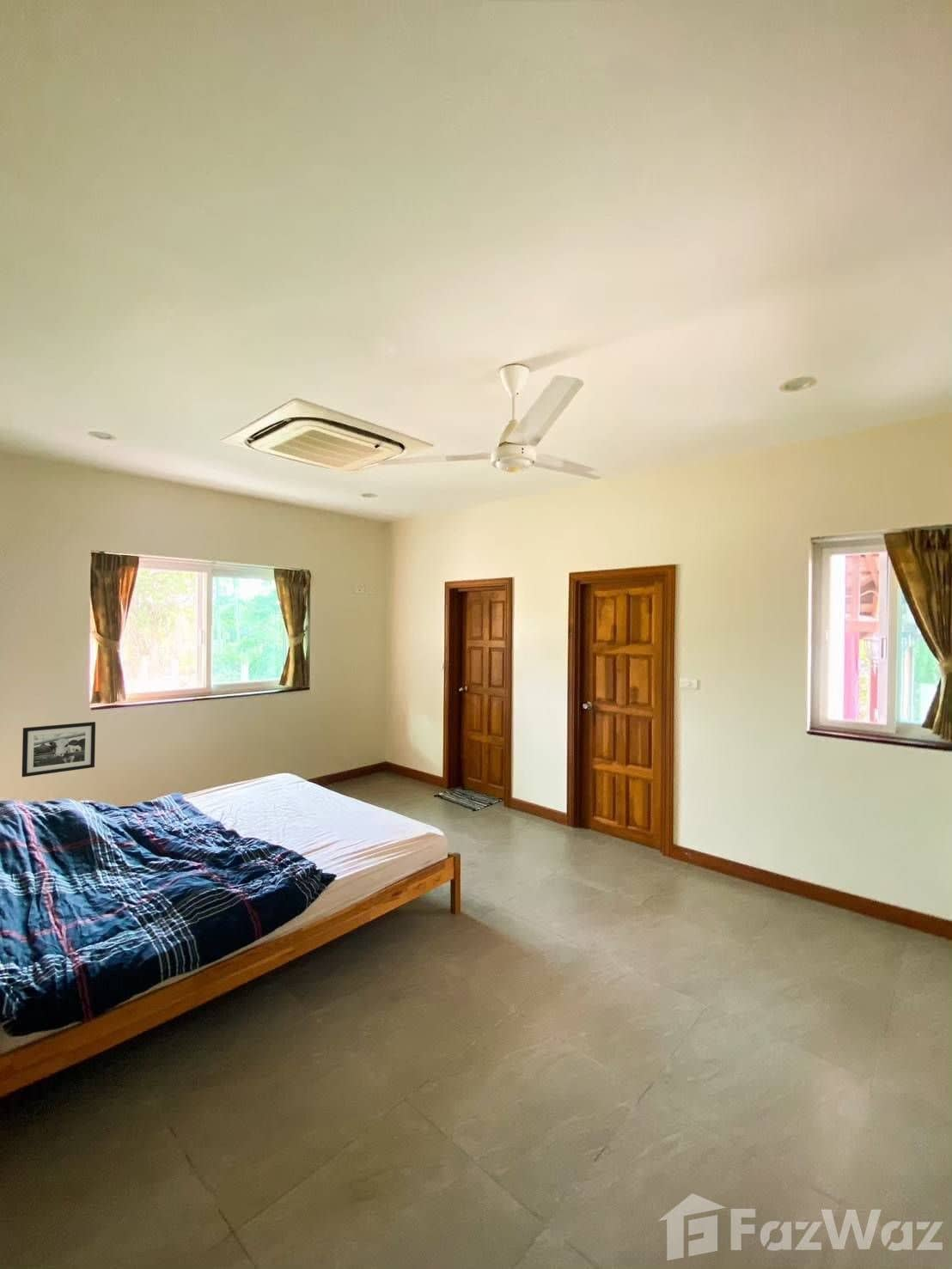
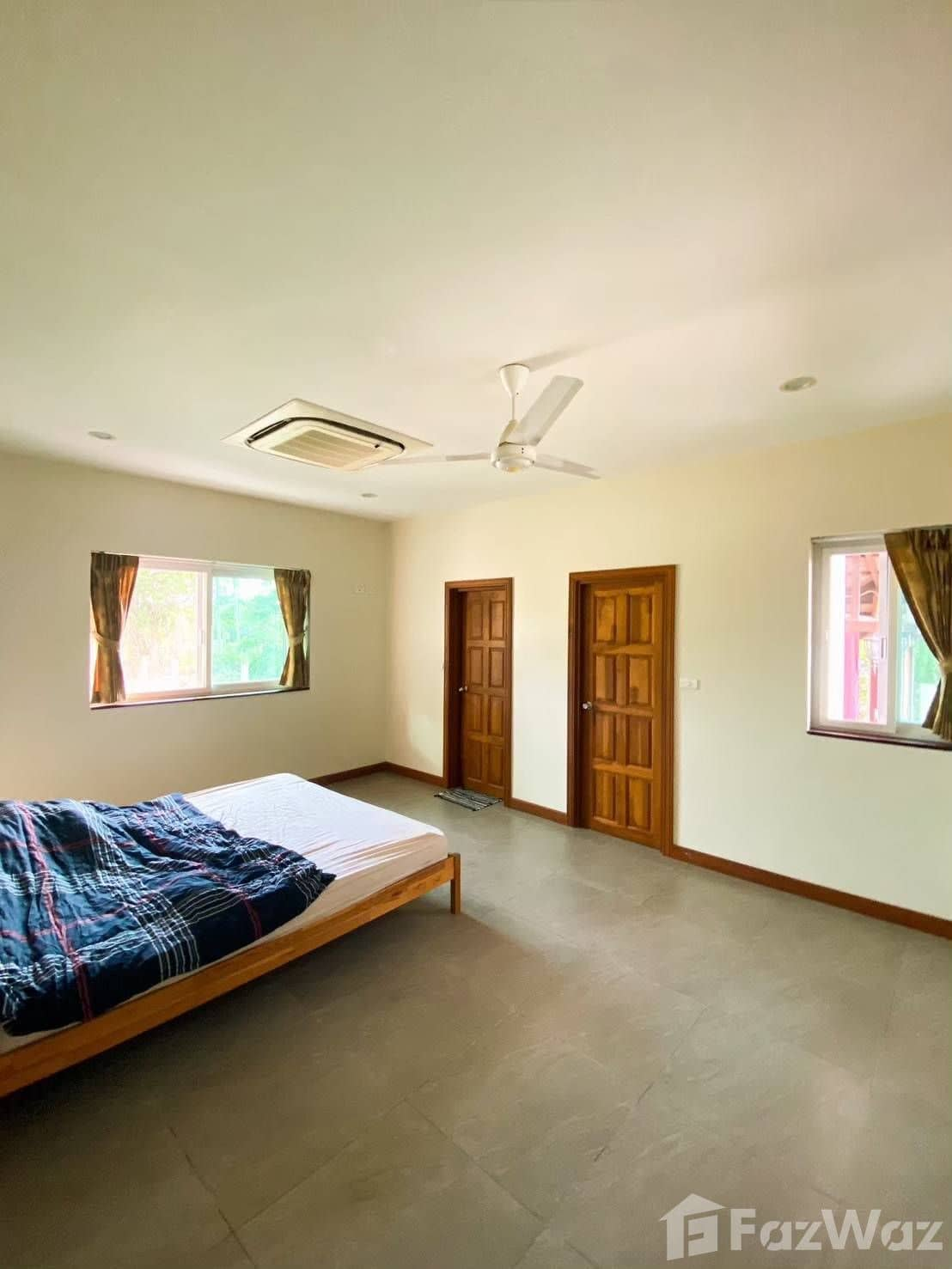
- picture frame (59, 747)
